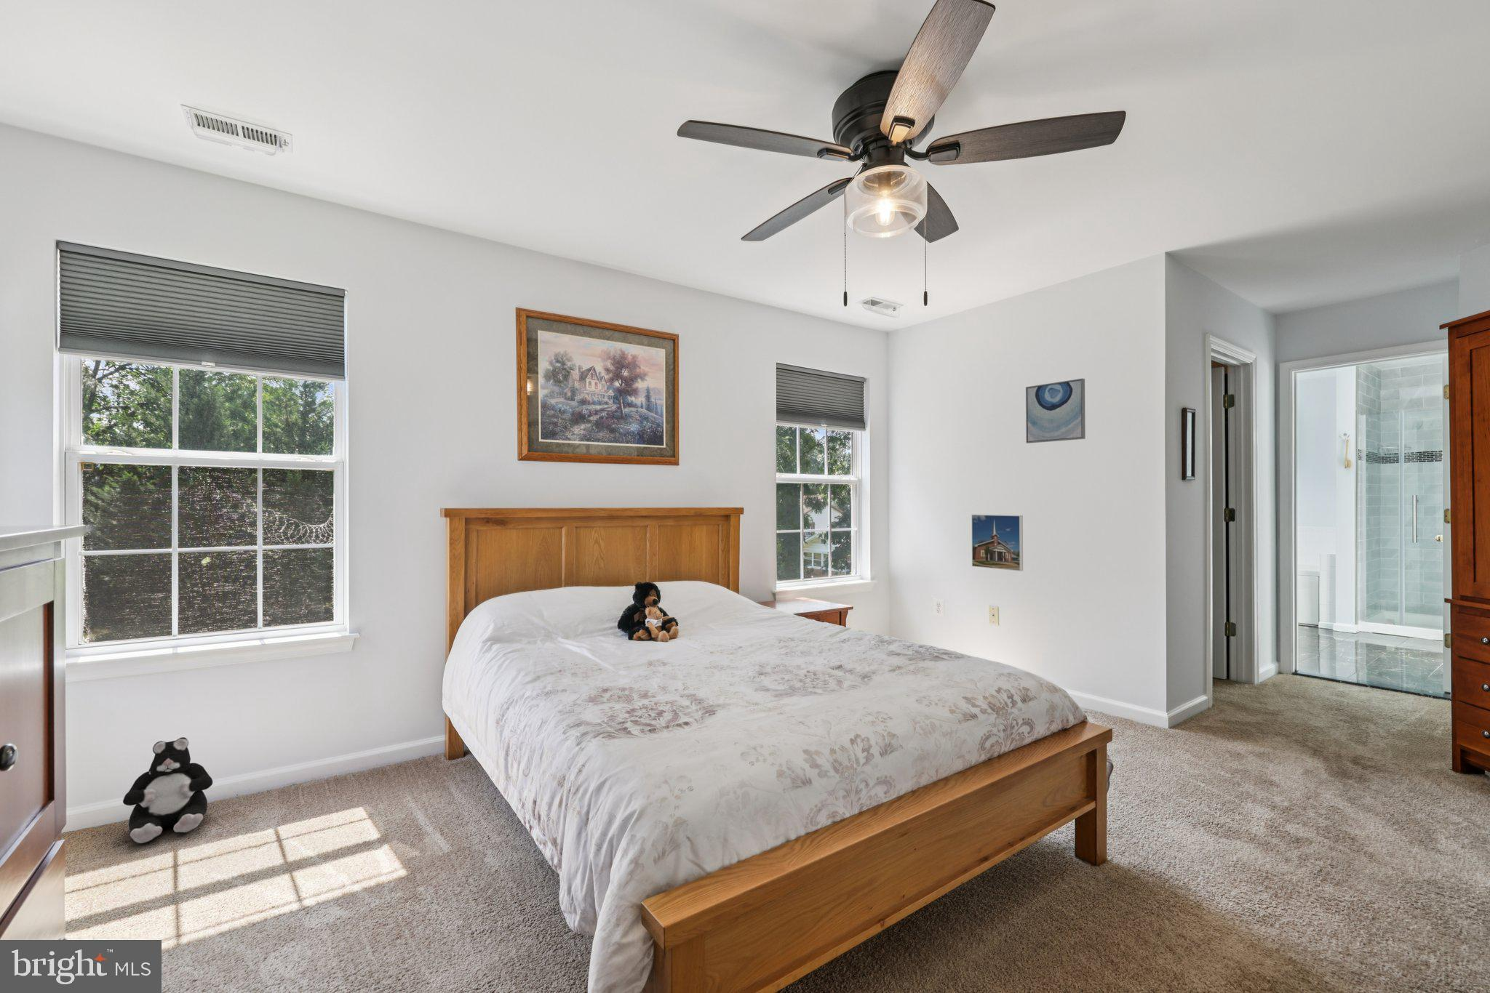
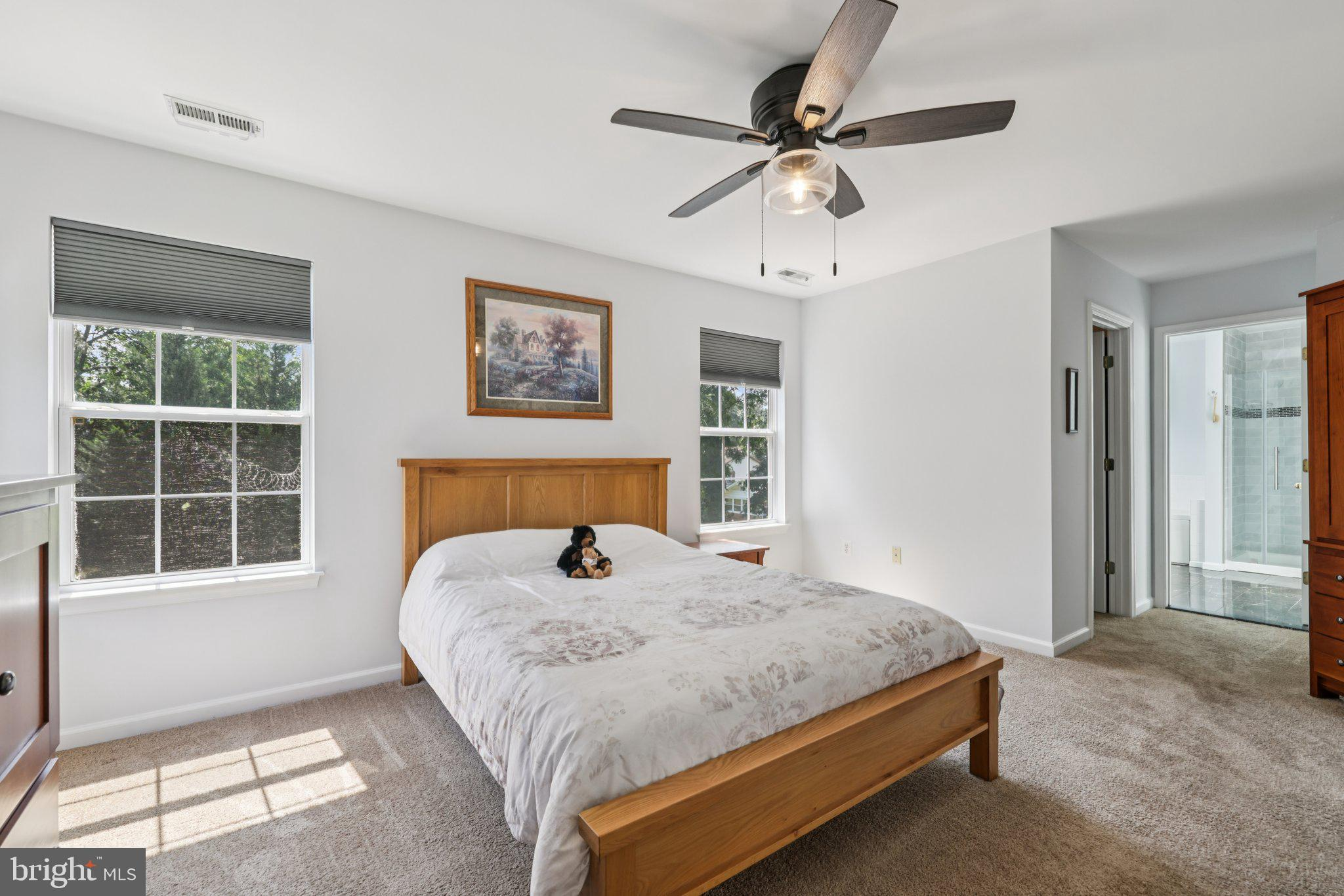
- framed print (996, 542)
- wall art (1054, 411)
- plush toy (169, 785)
